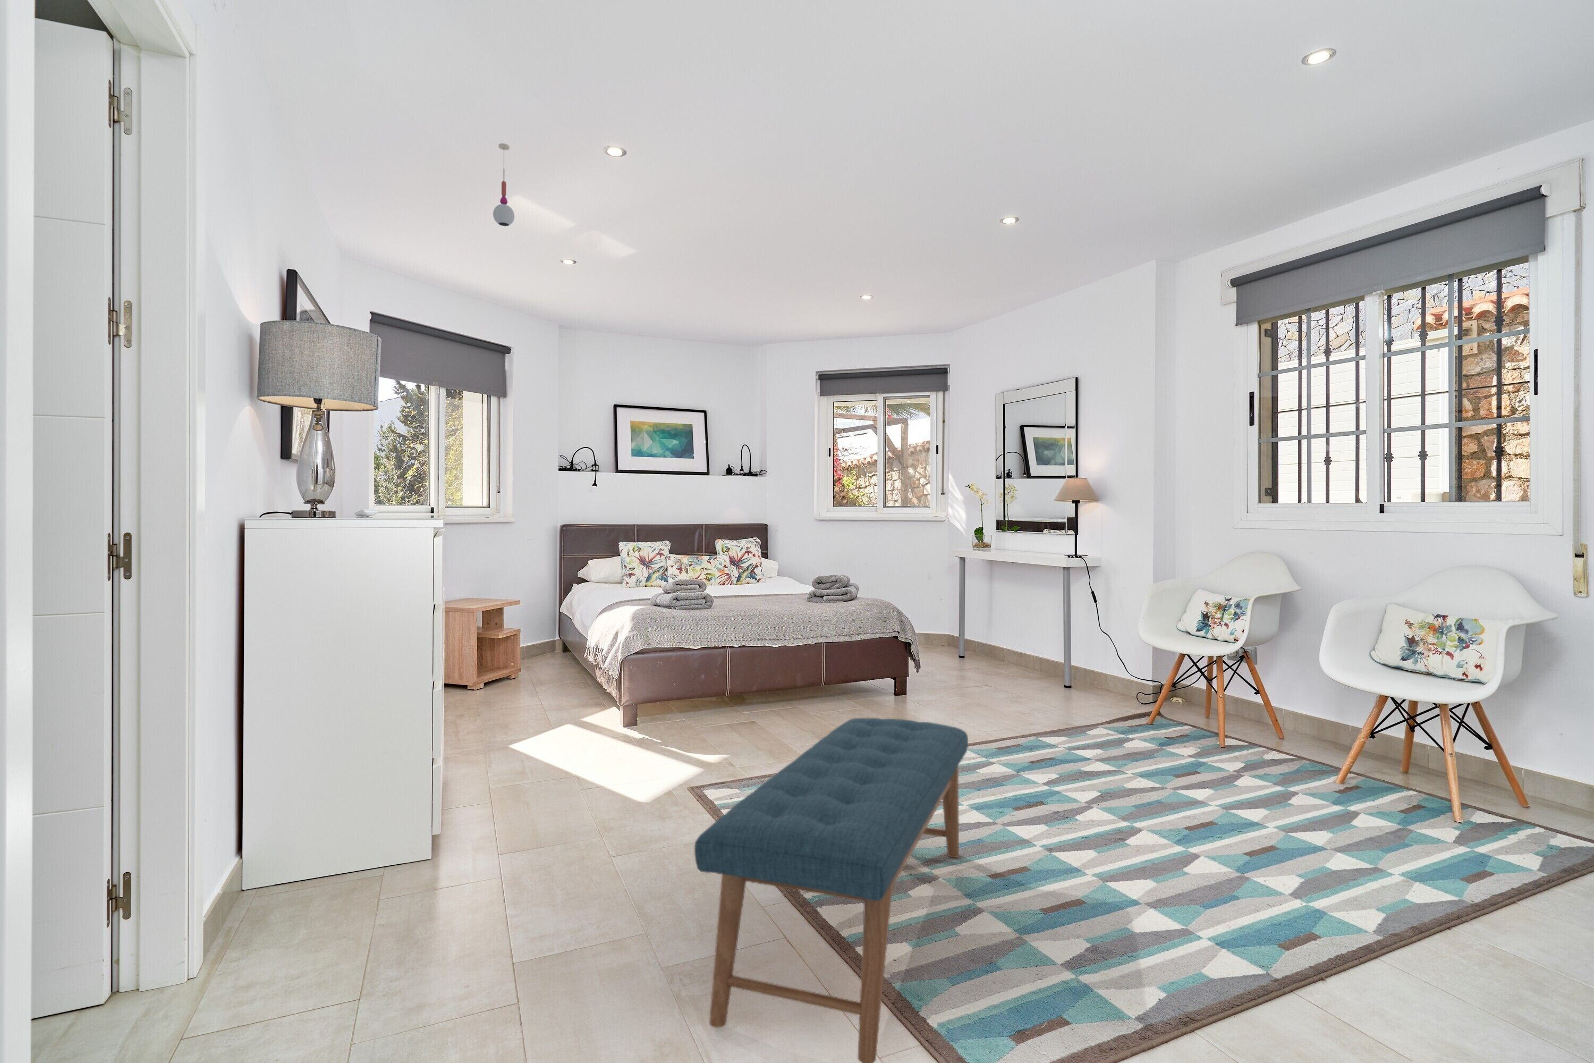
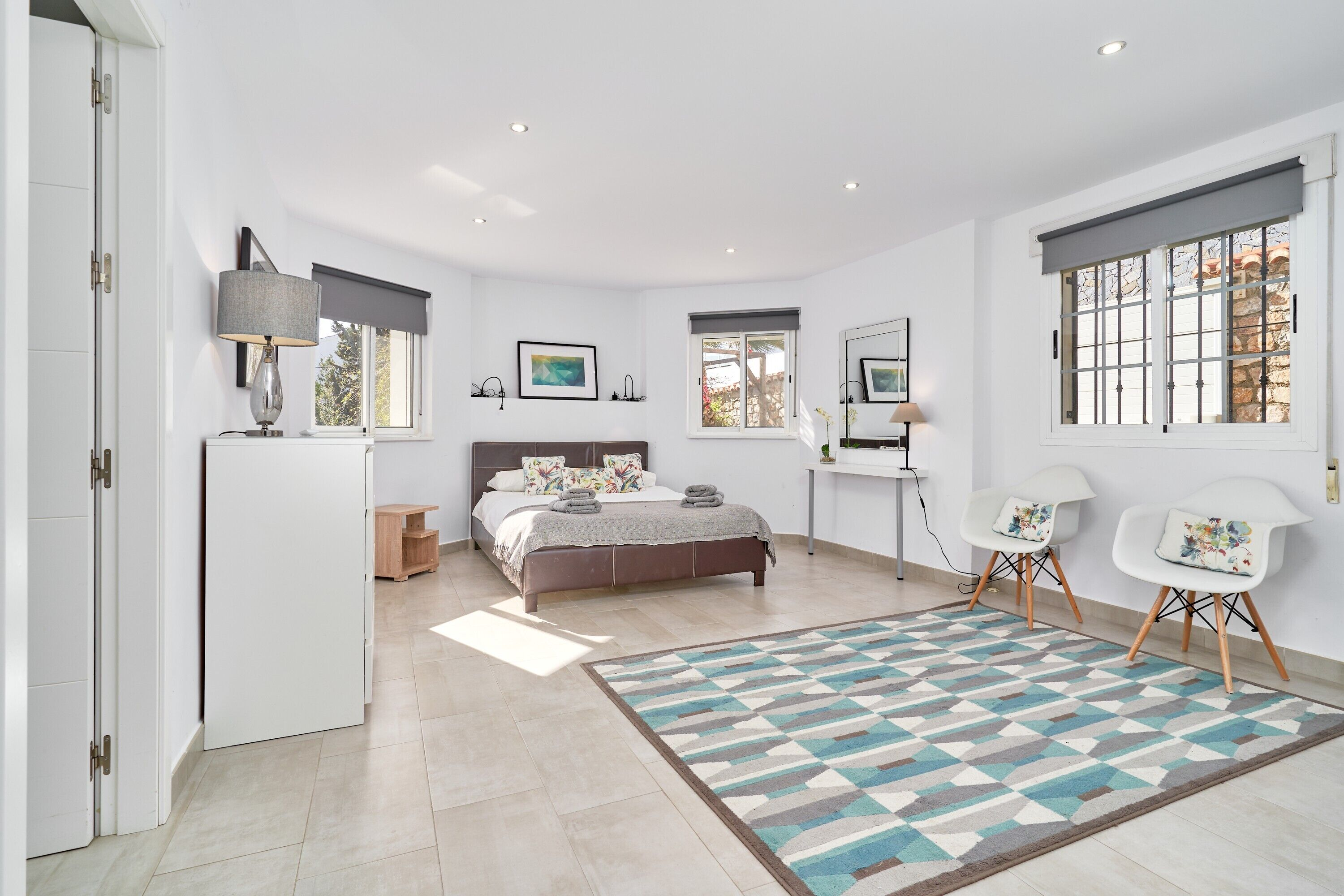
- pendant light (504, 185)
- bench (860, 841)
